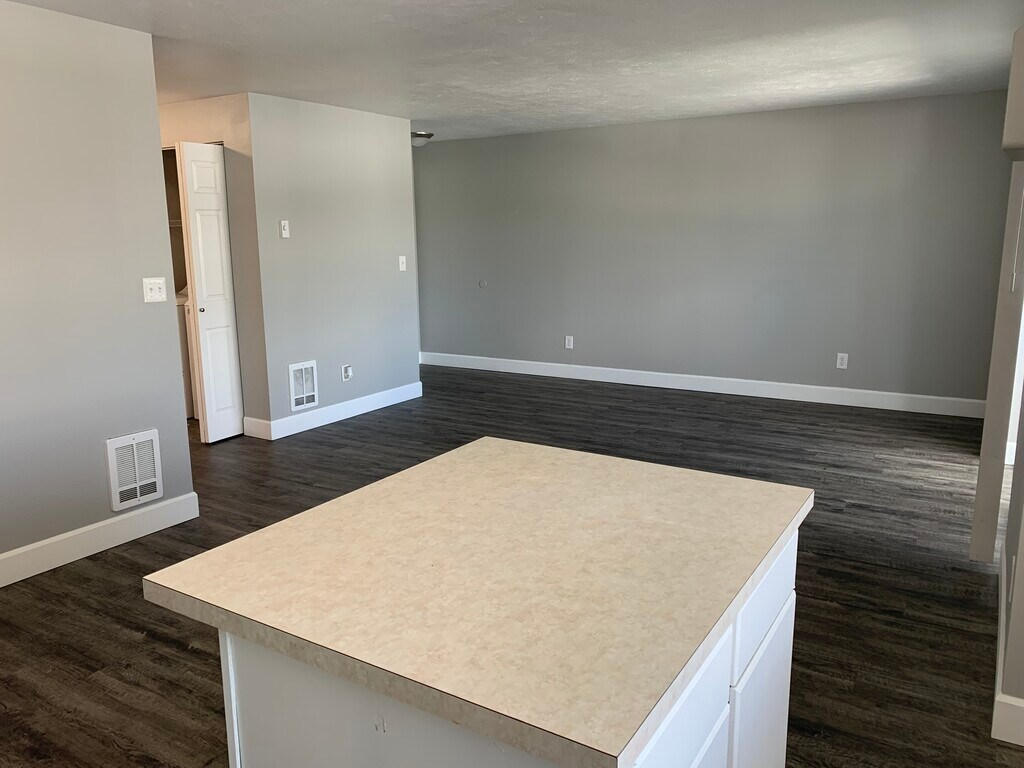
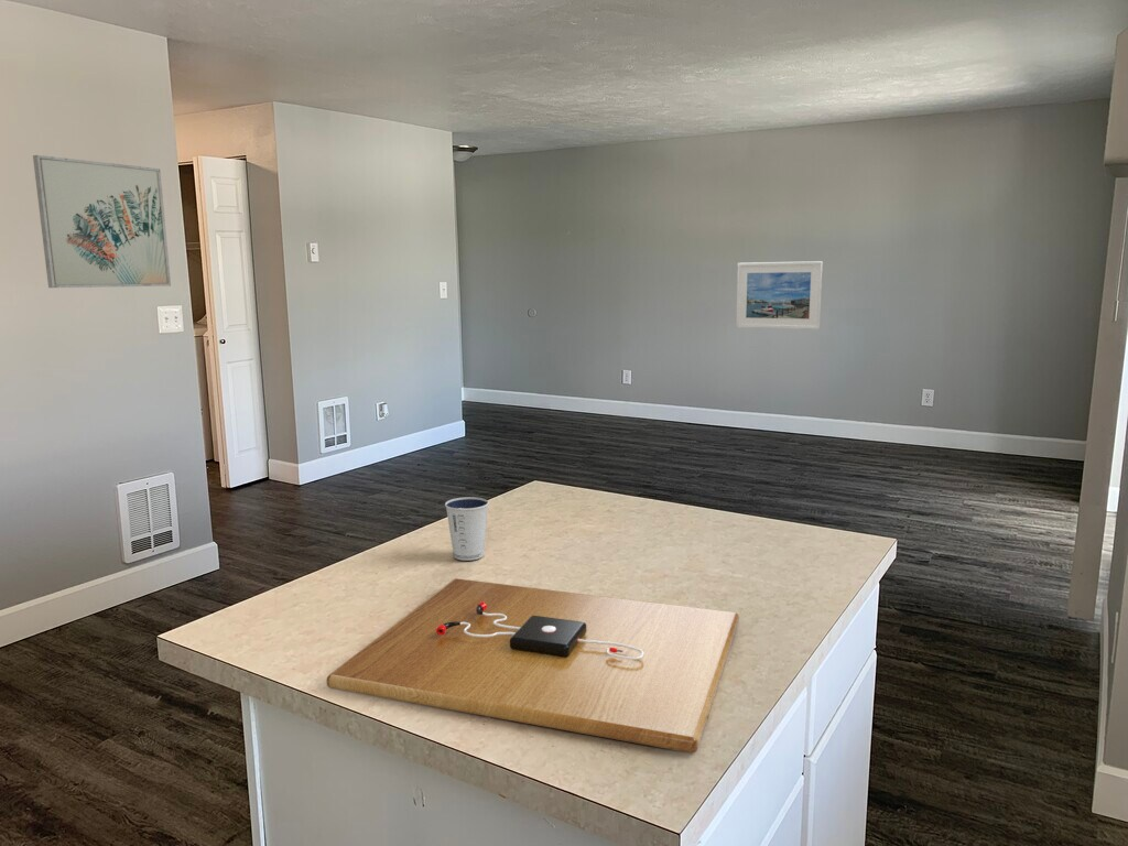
+ wall art (107, 225)
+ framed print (778, 295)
+ cutting board (549, 640)
+ dixie cup (467, 529)
